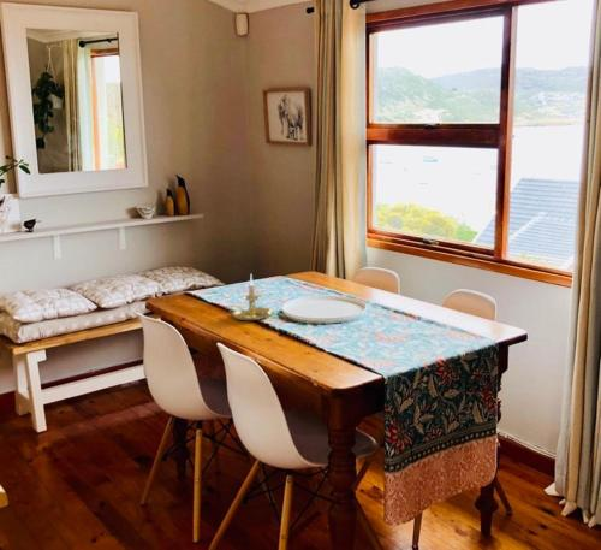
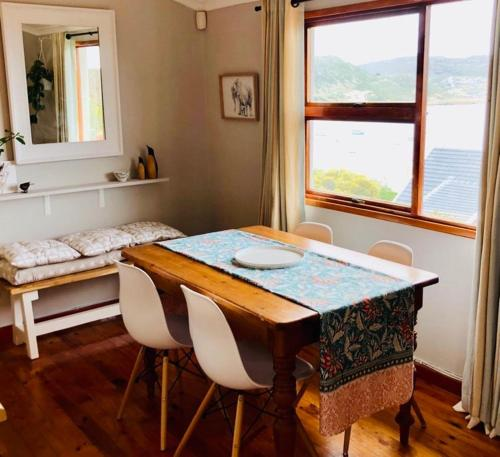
- candle holder (249, 295)
